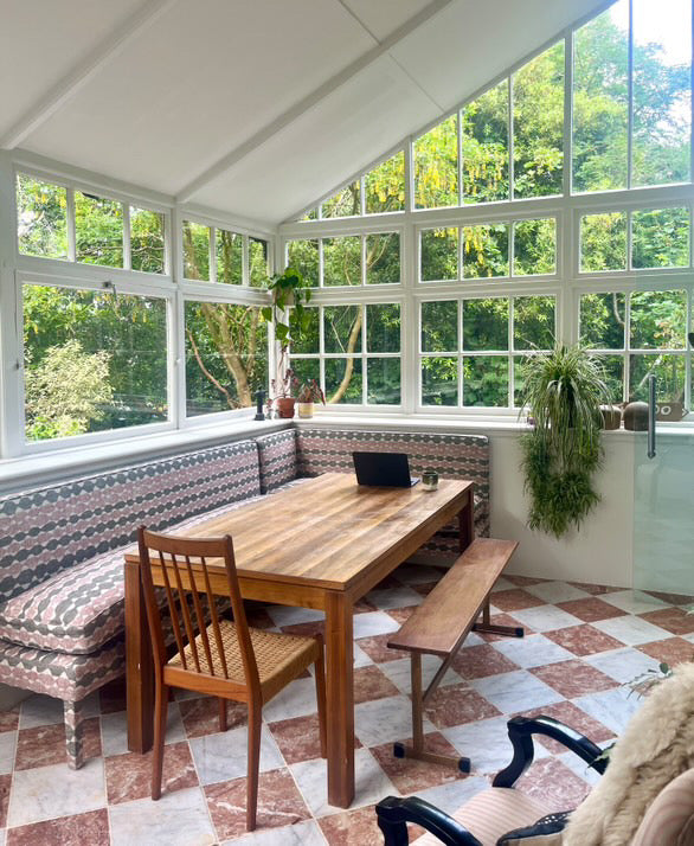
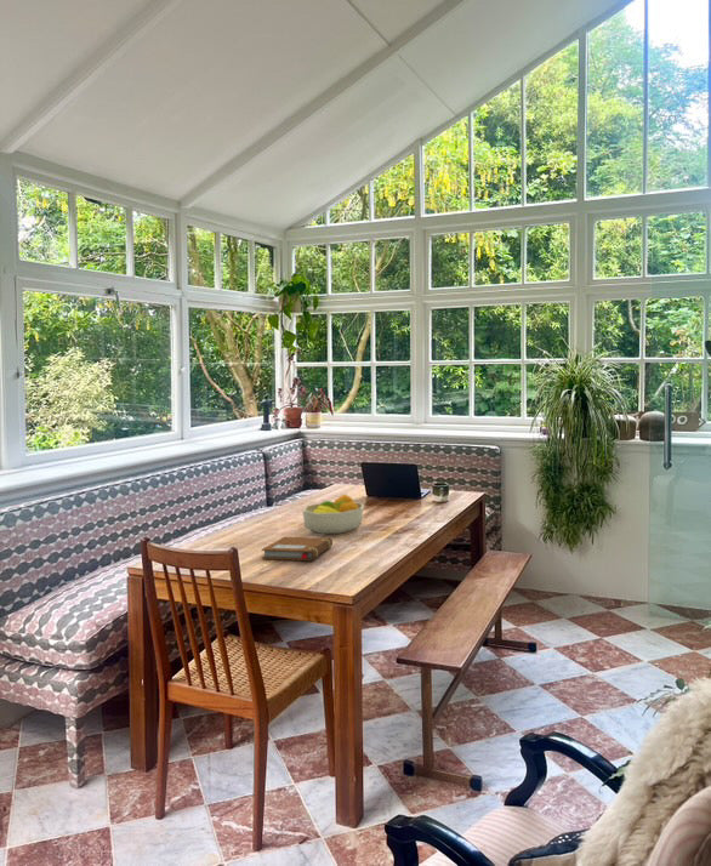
+ fruit bowl (334, 513)
+ notebook (297, 548)
